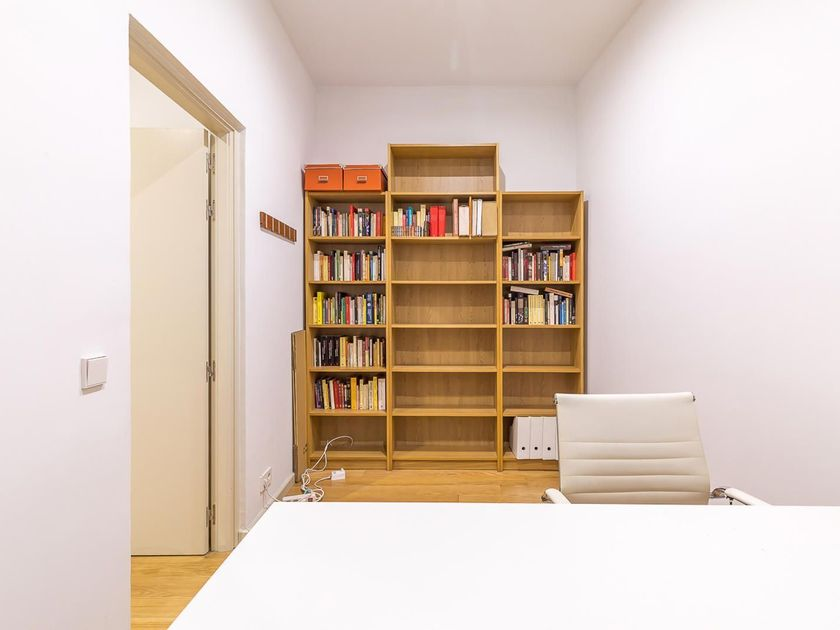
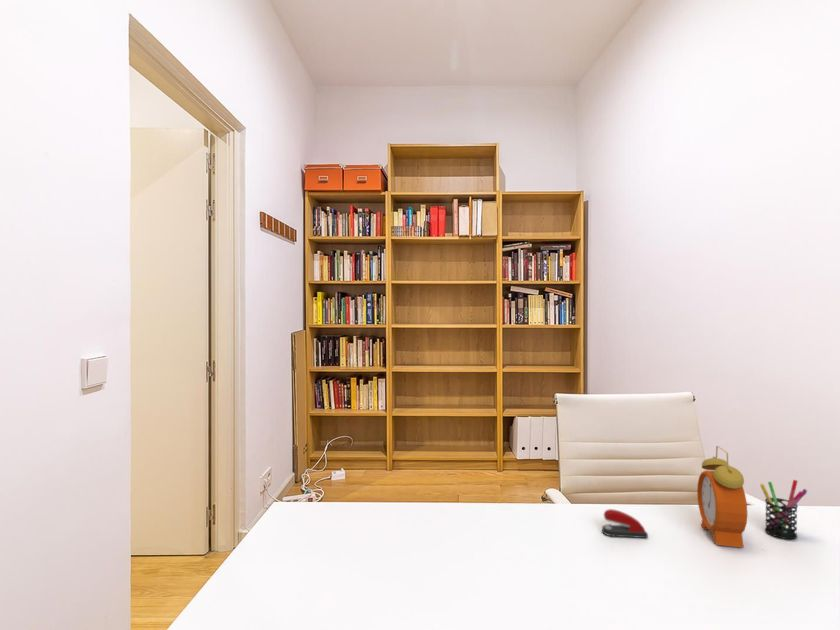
+ alarm clock (720, 492)
+ stapler (623, 522)
+ pen holder (780, 506)
